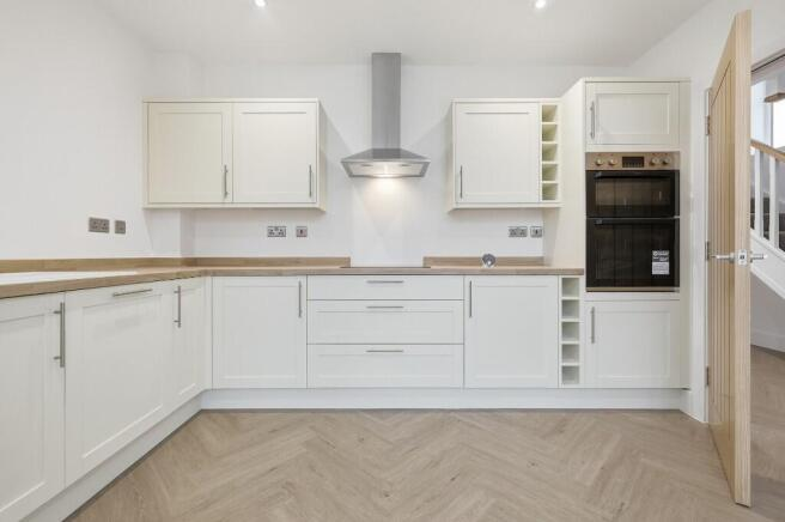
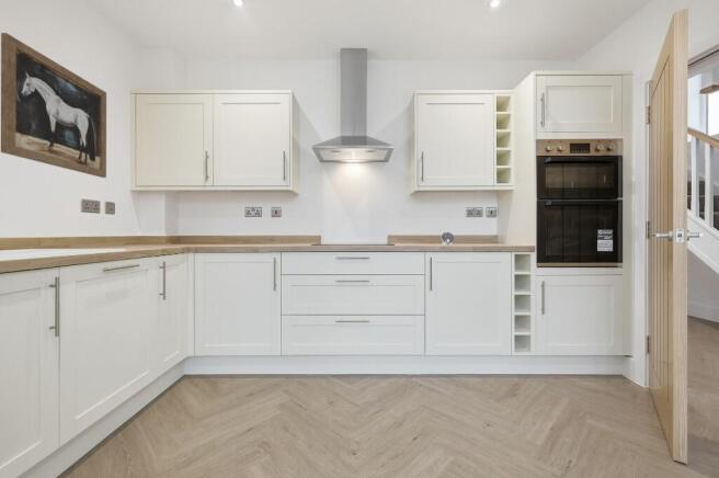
+ wall art (62, 117)
